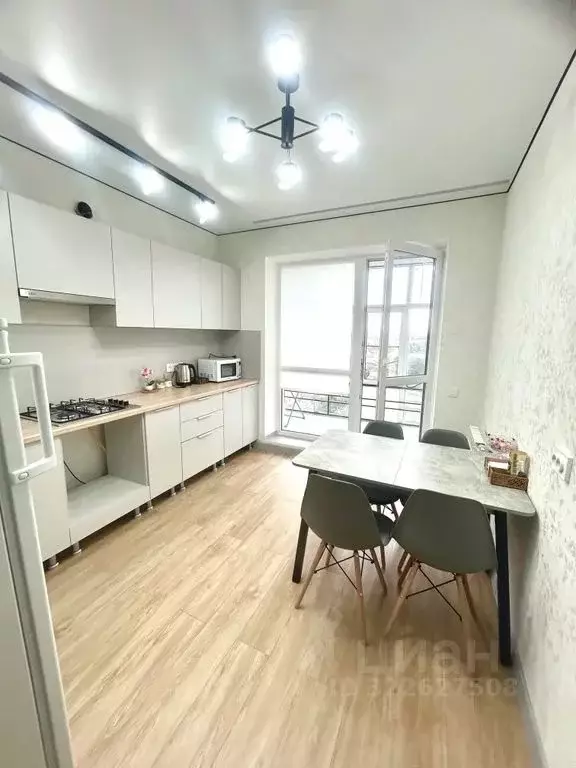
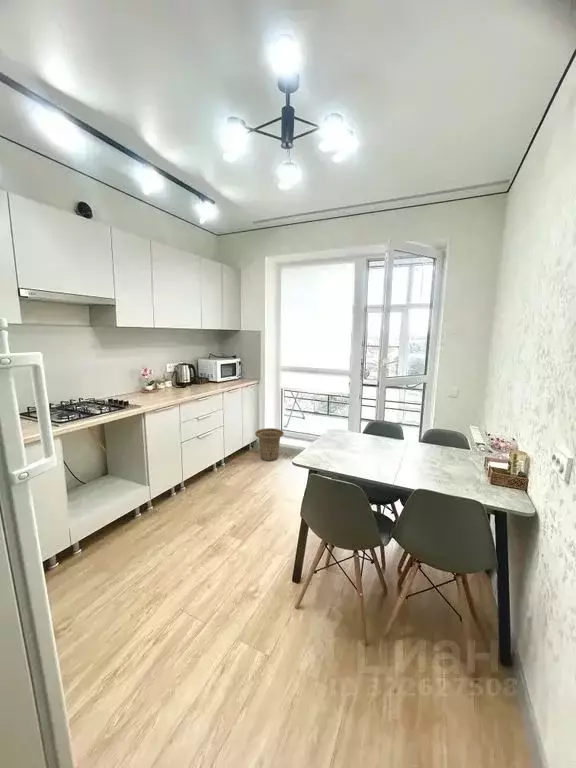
+ basket (269, 445)
